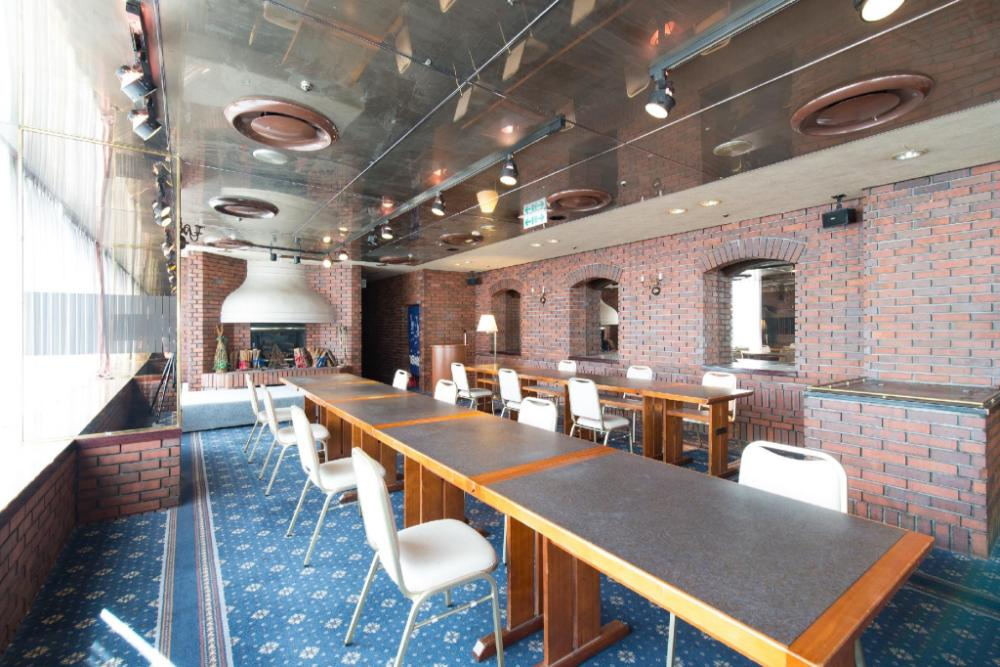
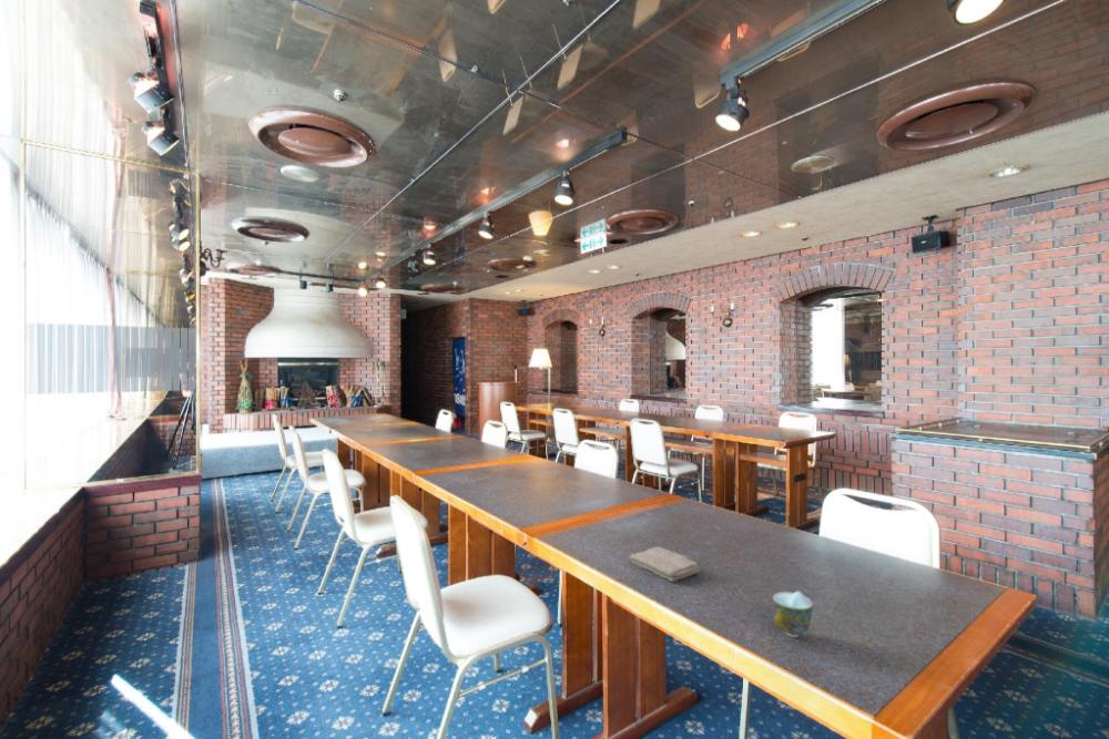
+ teacup (790, 614)
+ washcloth (663, 562)
